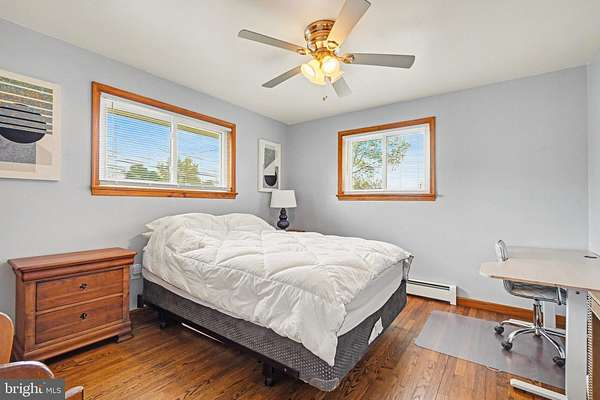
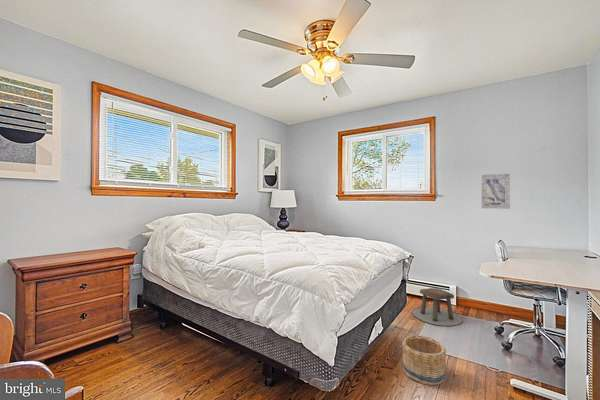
+ basket (423, 358)
+ wall art (495, 191)
+ stool (436, 304)
